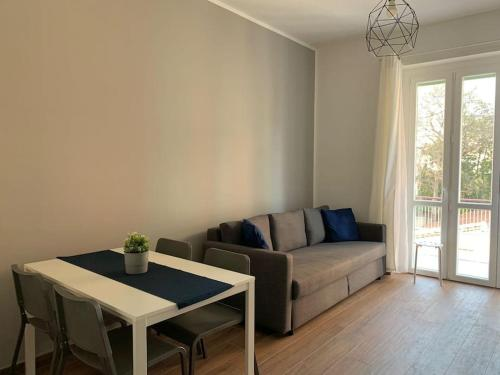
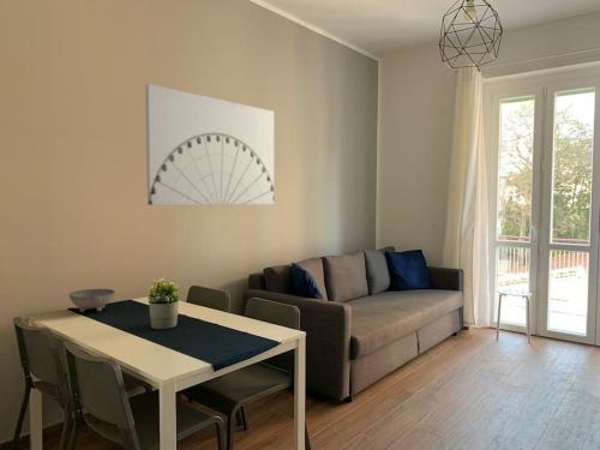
+ bowl (92, 301)
+ wall art (217, 152)
